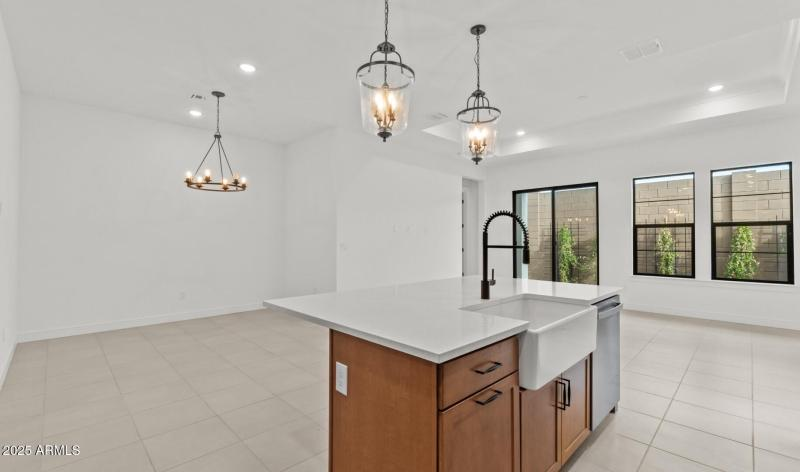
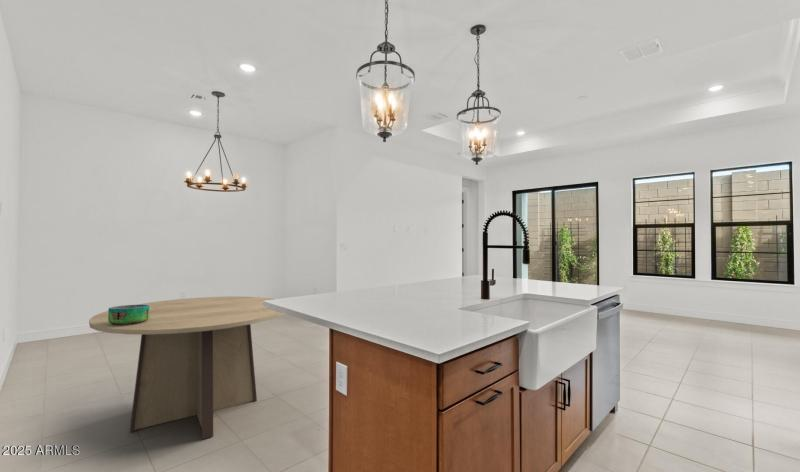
+ dining table (199, 361)
+ decorative bowl (129, 313)
